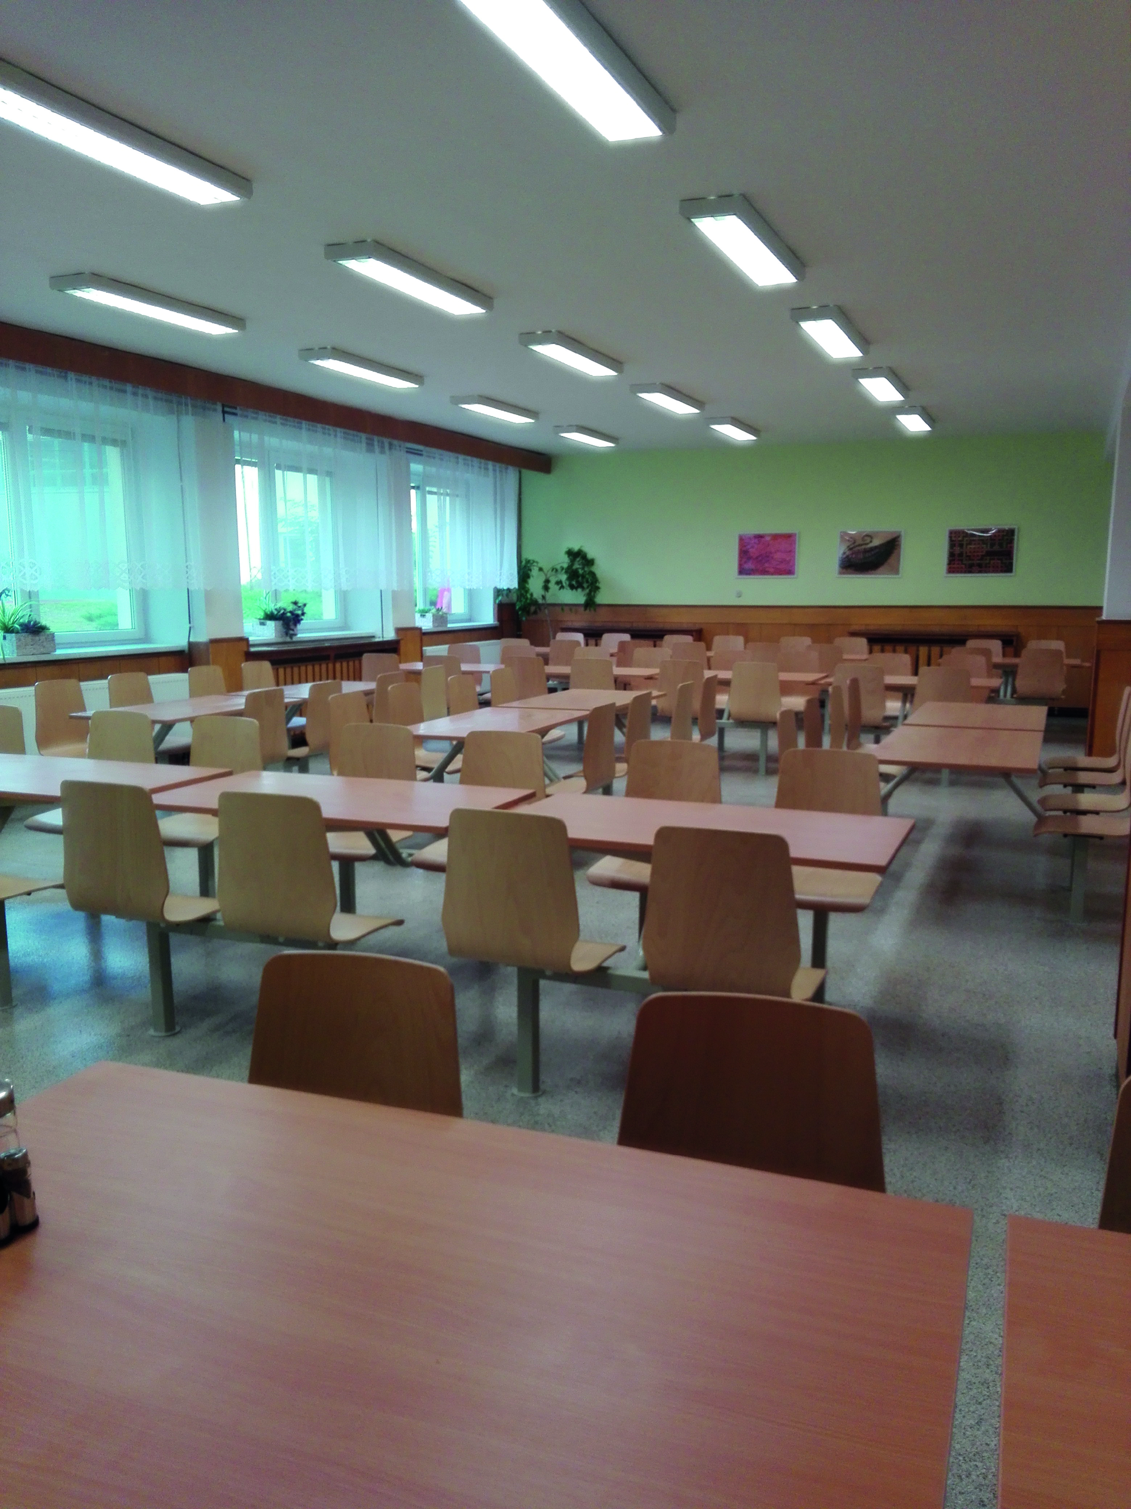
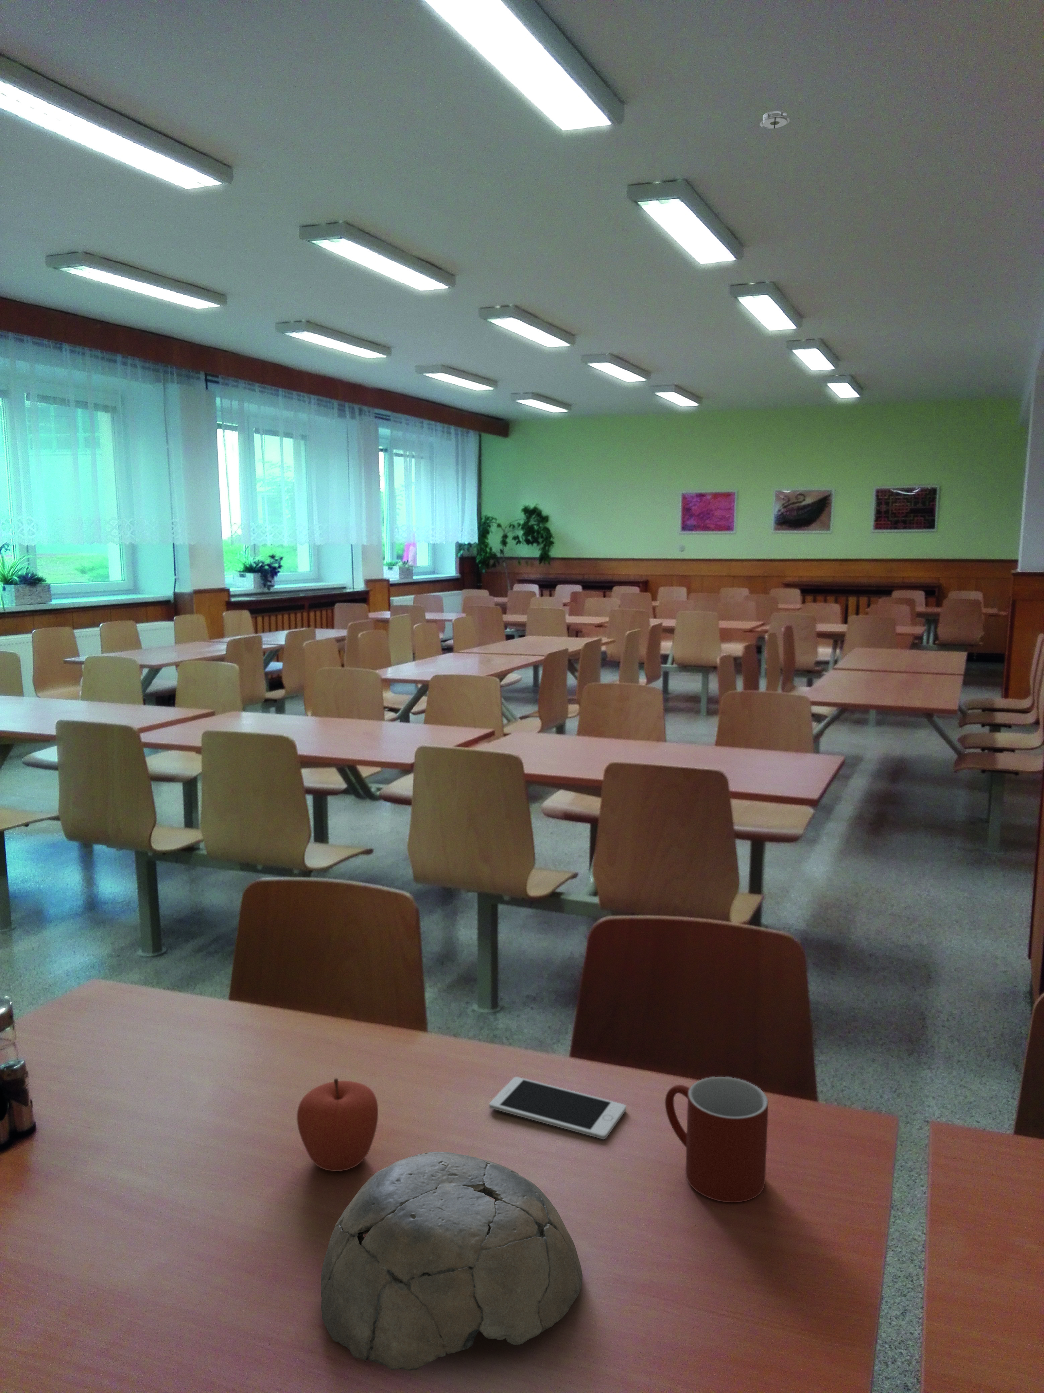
+ fruit (339, 1119)
+ cell phone (557, 1107)
+ smoke detector (774, 120)
+ mug (711, 1132)
+ bowl (451, 1236)
